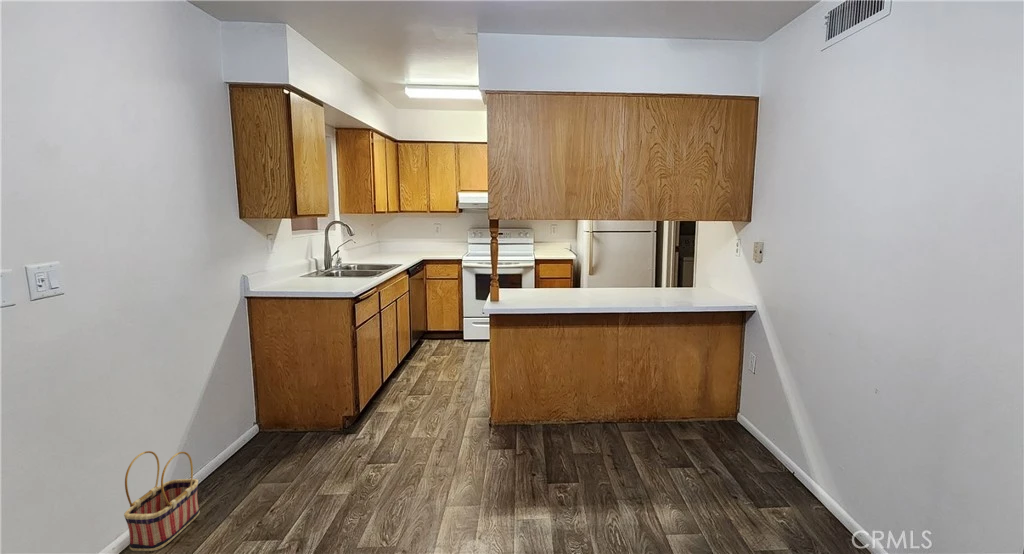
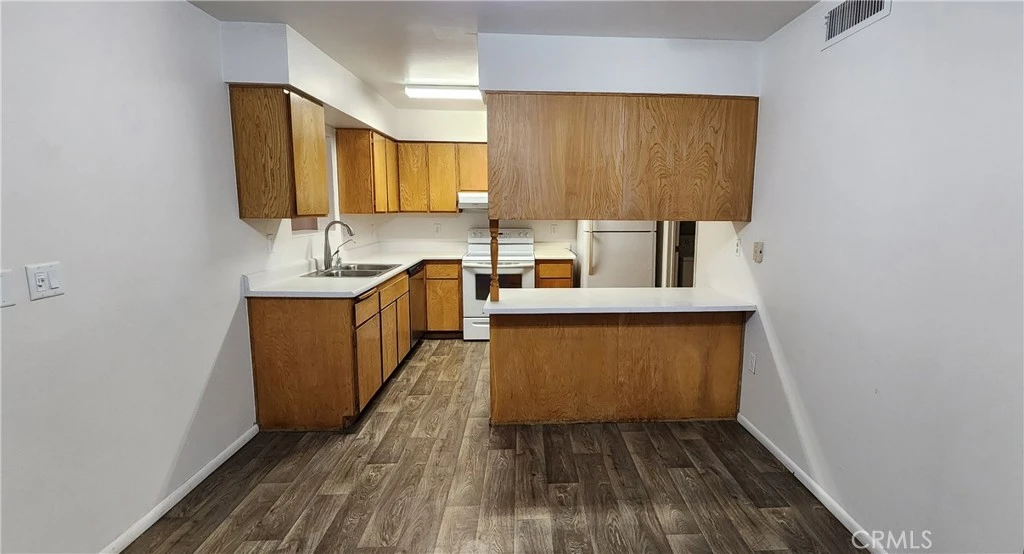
- basket (162, 492)
